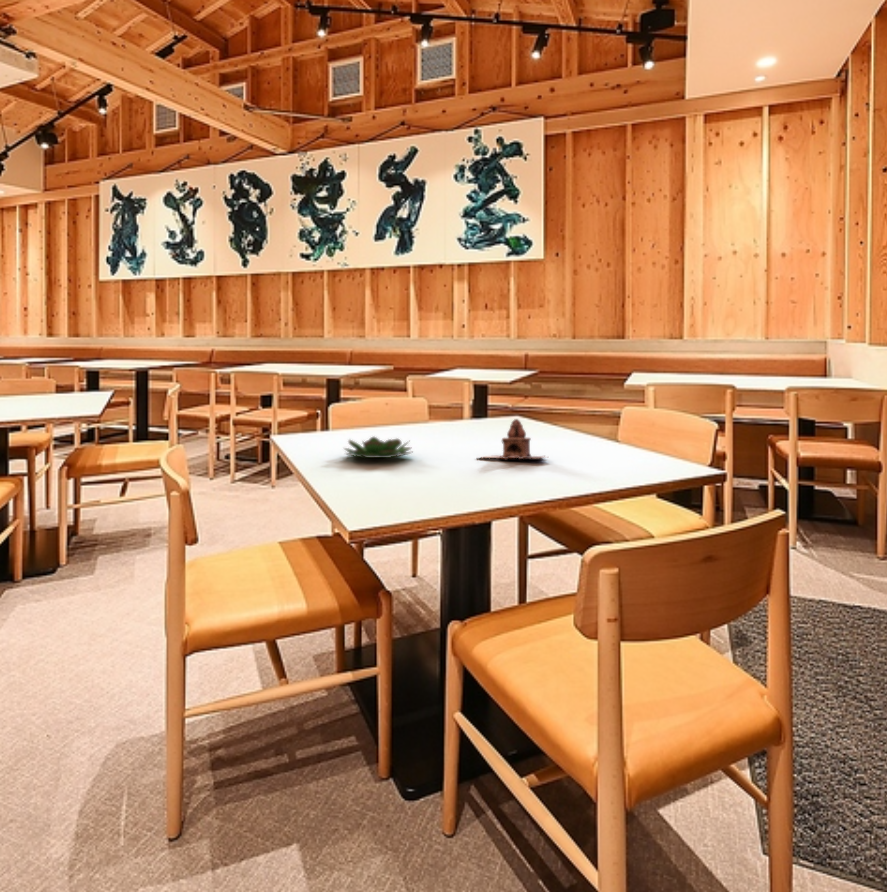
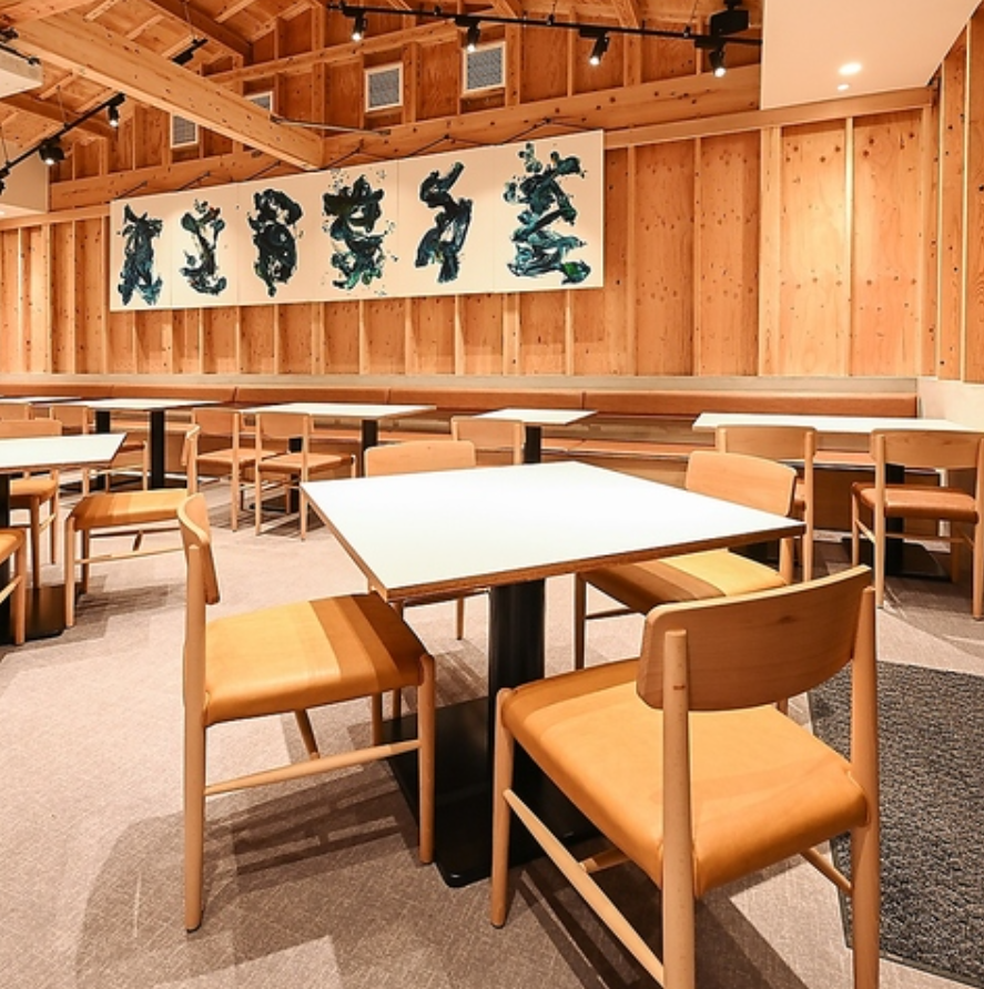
- teapot (517, 438)
- succulent plant (378, 447)
